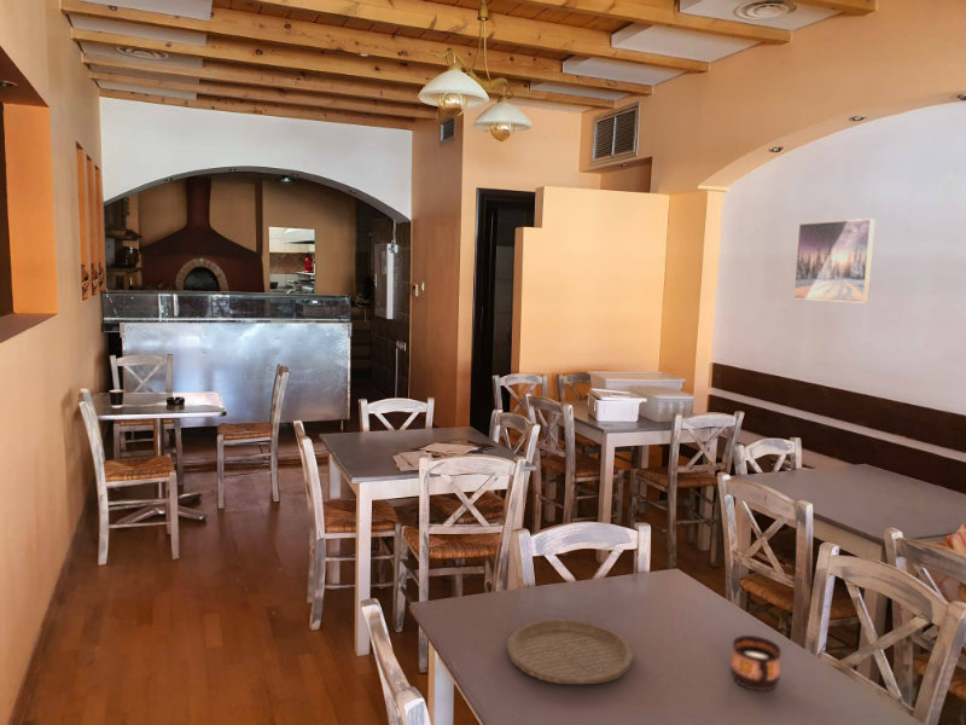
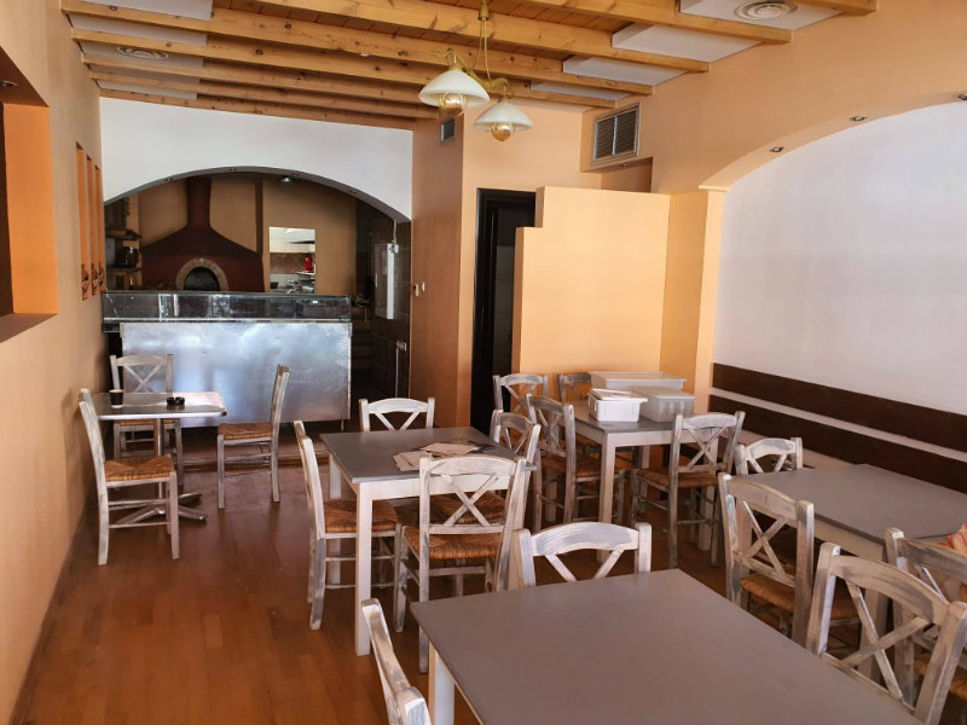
- cup (753, 665)
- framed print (832, 261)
- plate (569, 651)
